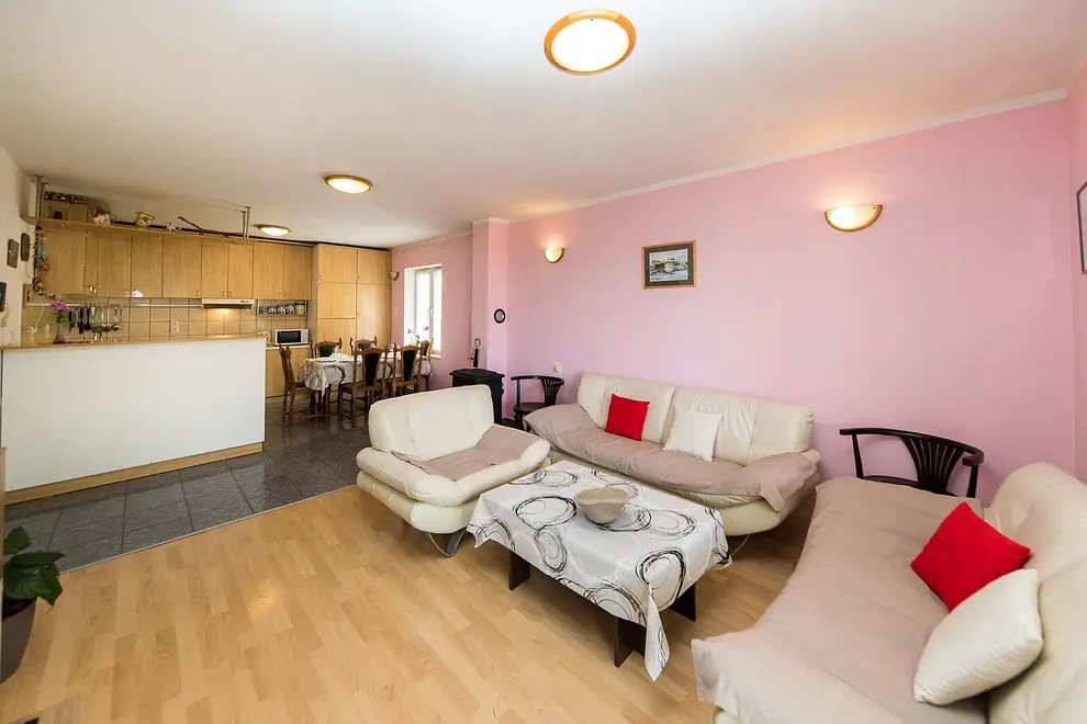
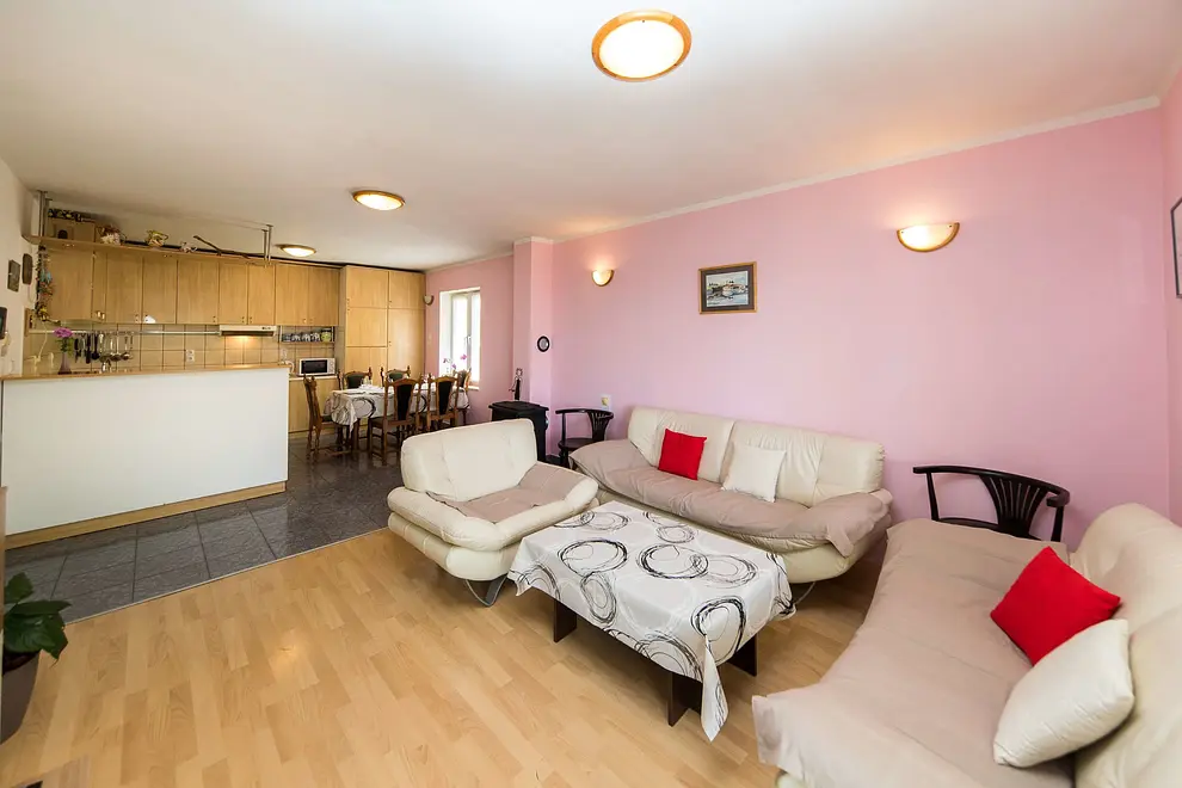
- bowl (601, 505)
